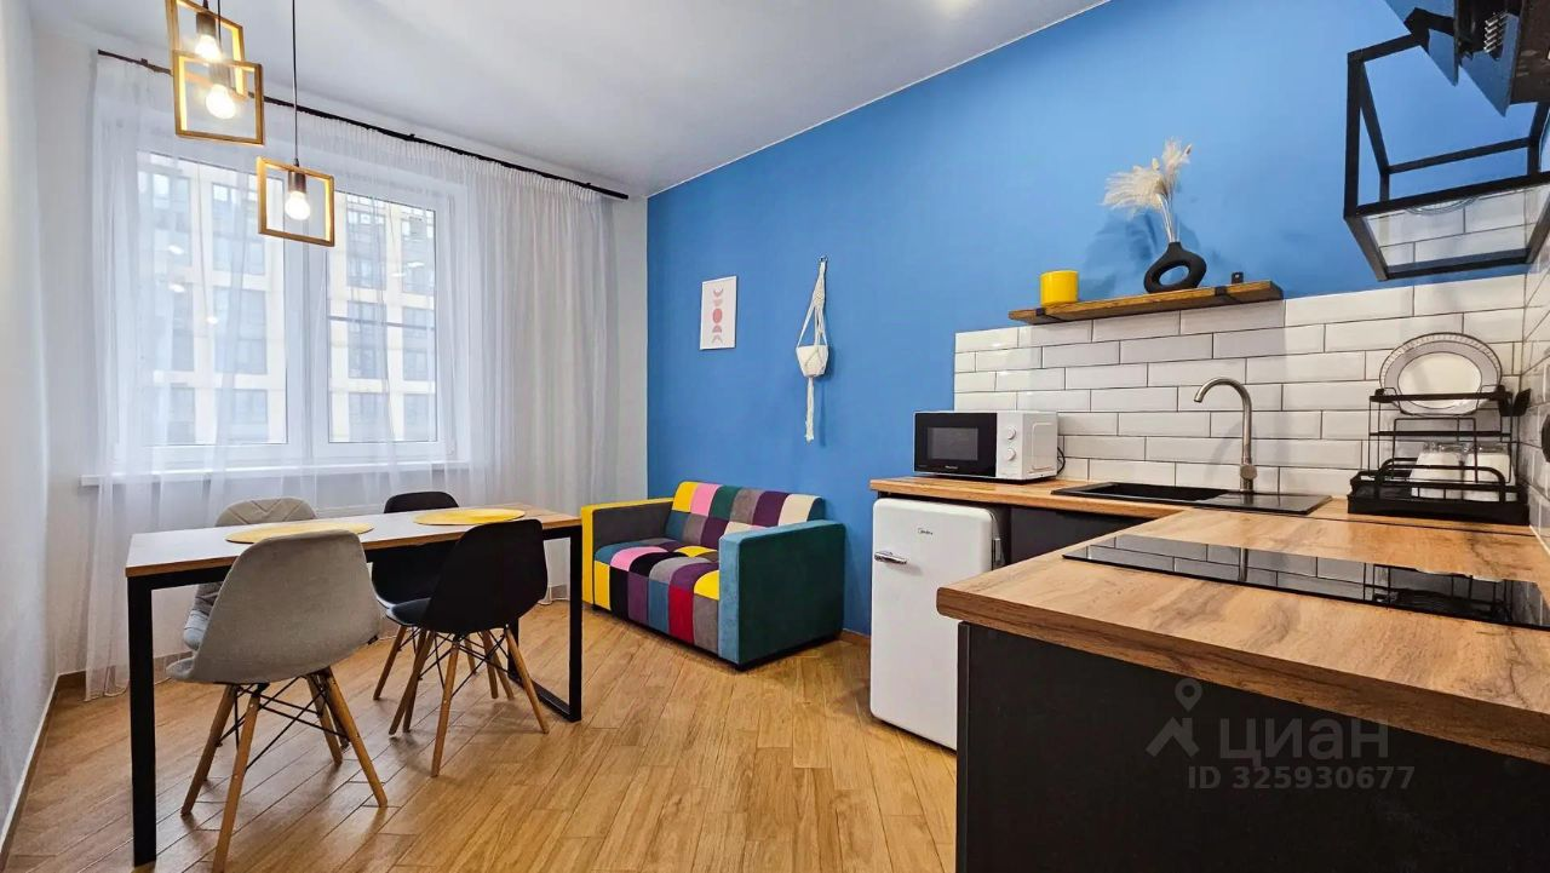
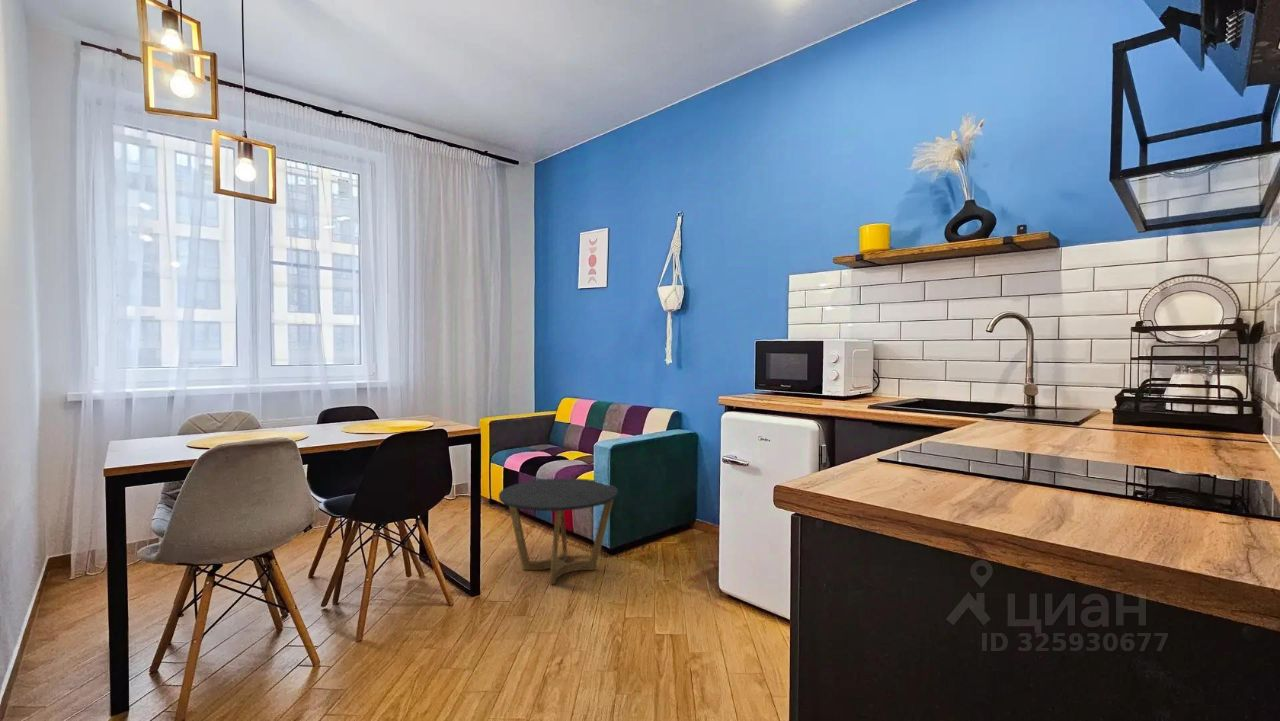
+ side table (559, 530)
